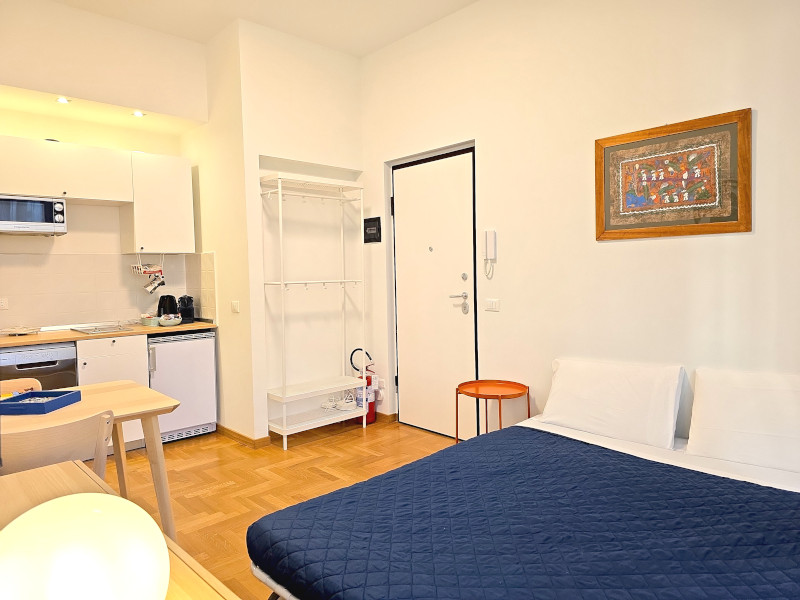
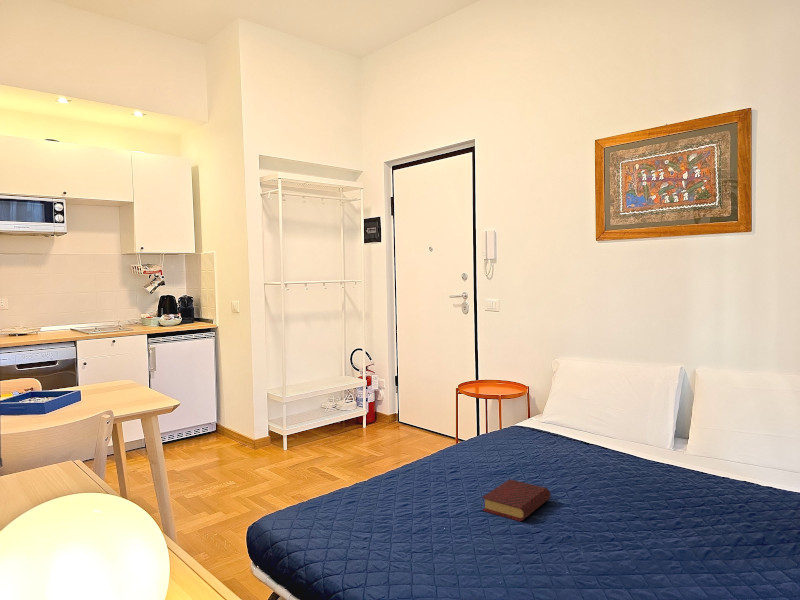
+ book (516, 499)
